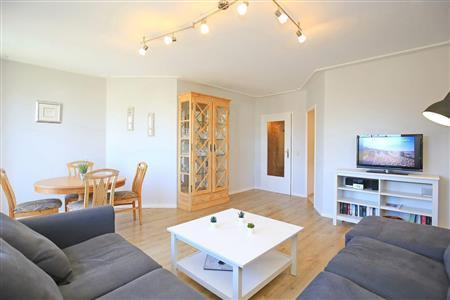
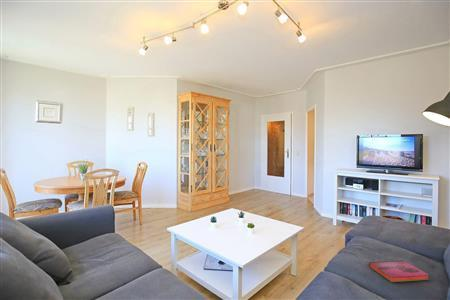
+ hardback book (397, 270)
